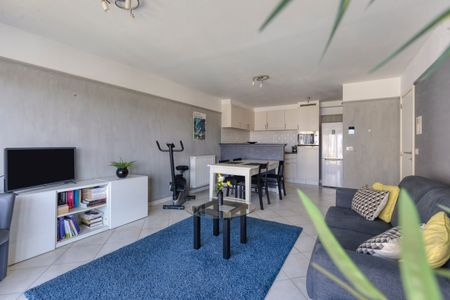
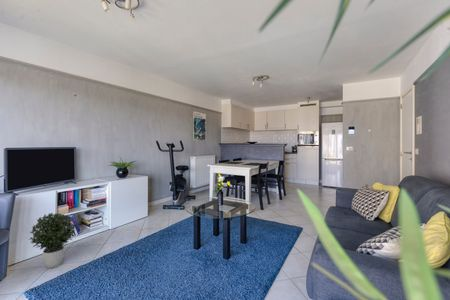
+ potted plant (53, 239)
